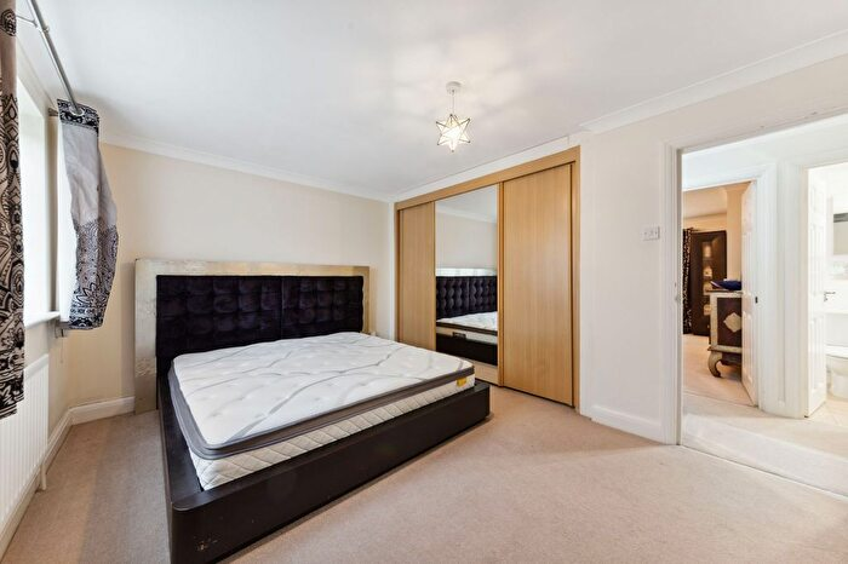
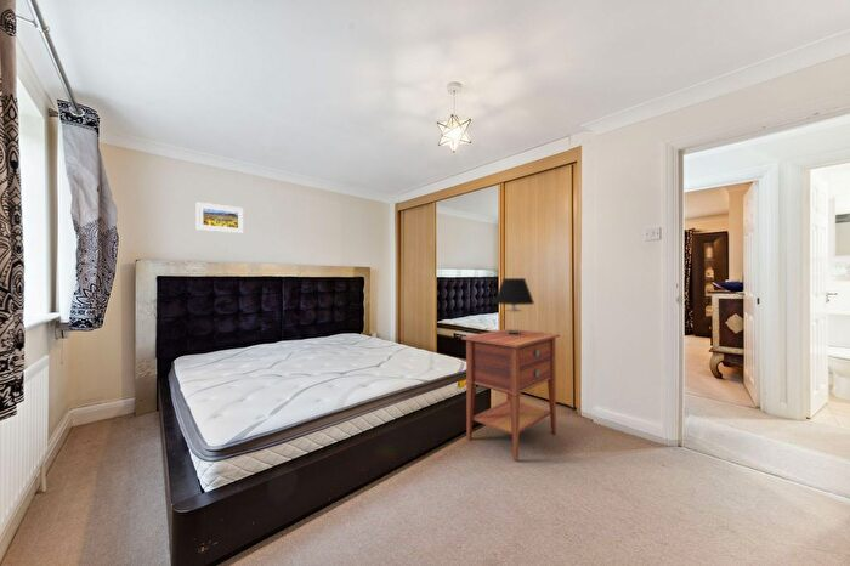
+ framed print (220, 217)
+ nightstand (511, 385)
+ table lamp (514, 306)
